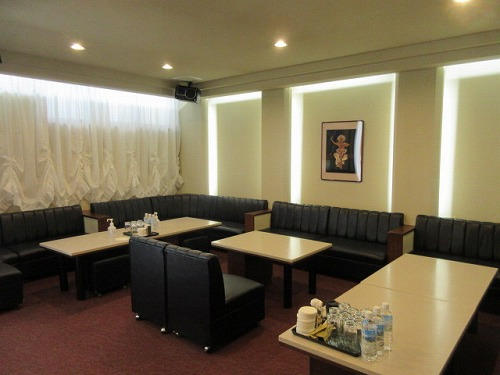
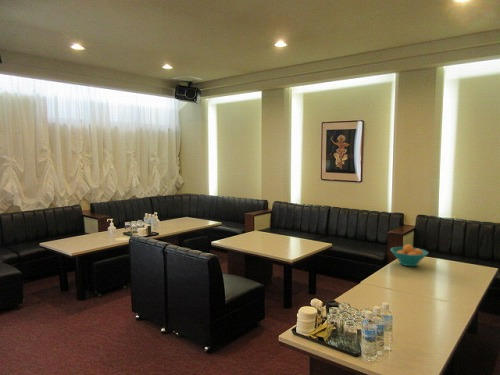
+ fruit bowl (408, 254)
